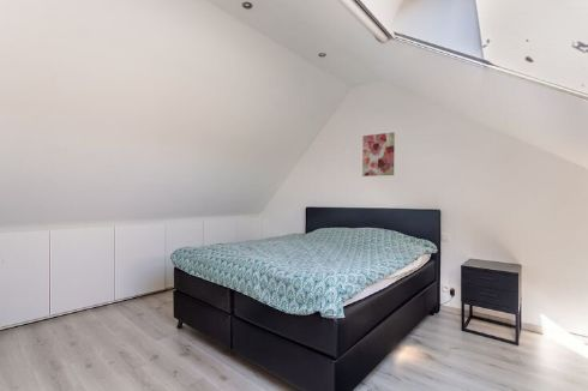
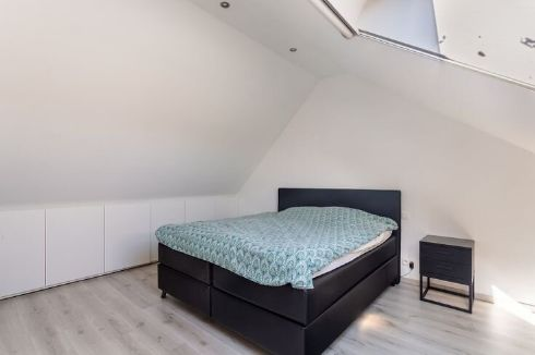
- wall art (377, 155)
